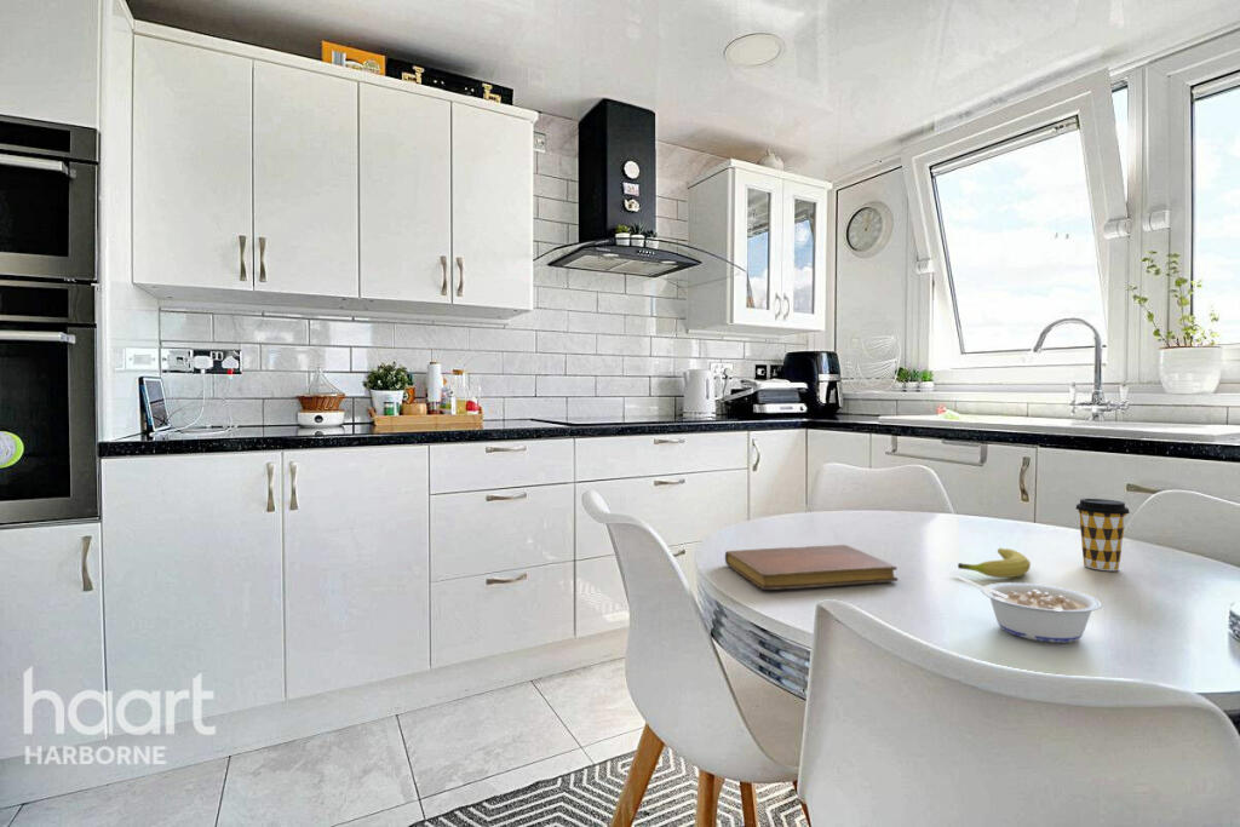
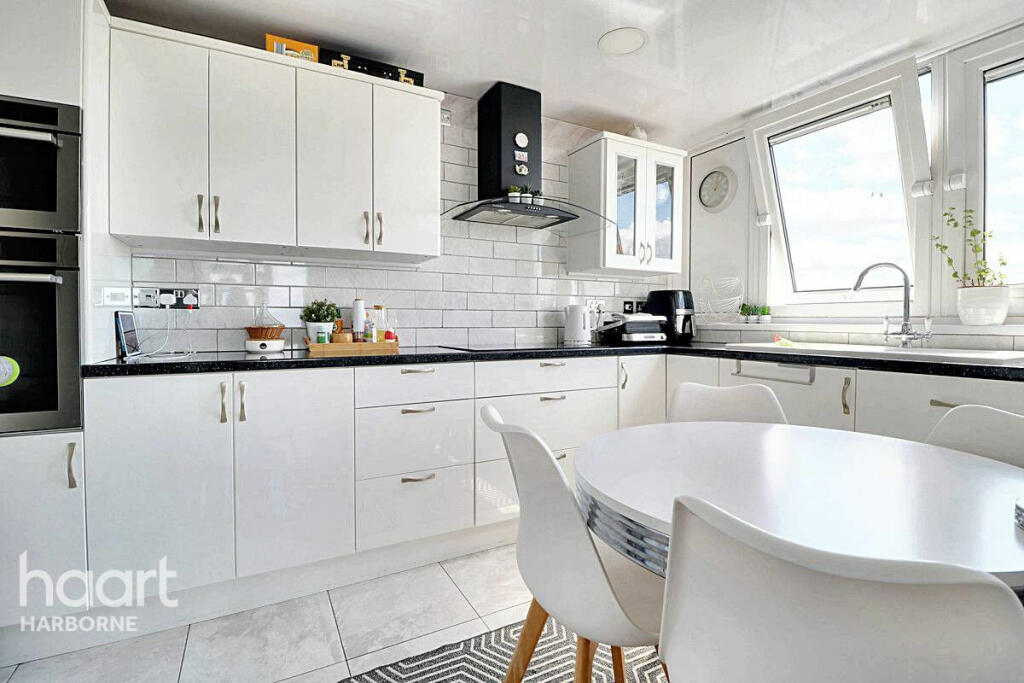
- legume (1034, 609)
- fruit (992, 562)
- coffee cup (1101, 534)
- notebook (806, 564)
